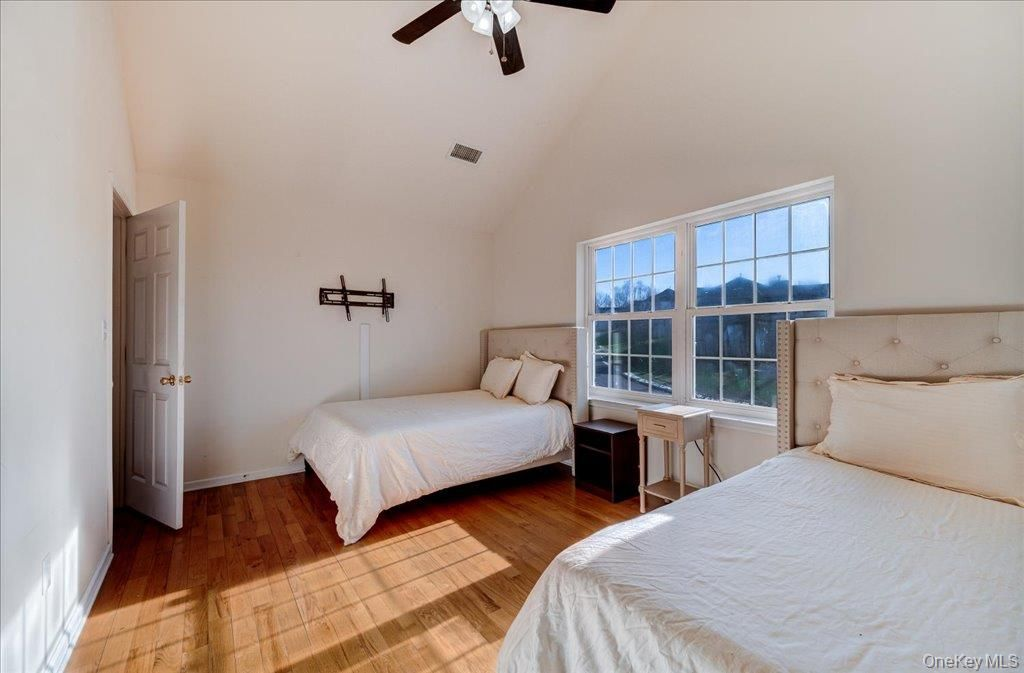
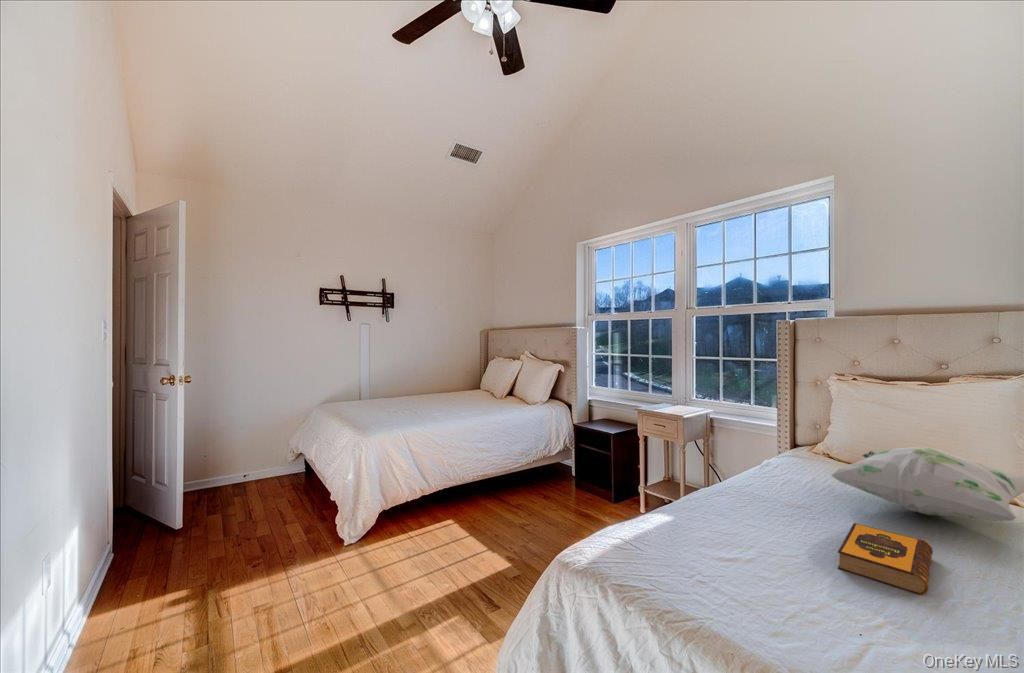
+ decorative pillow (925, 478)
+ hardback book (886, 555)
